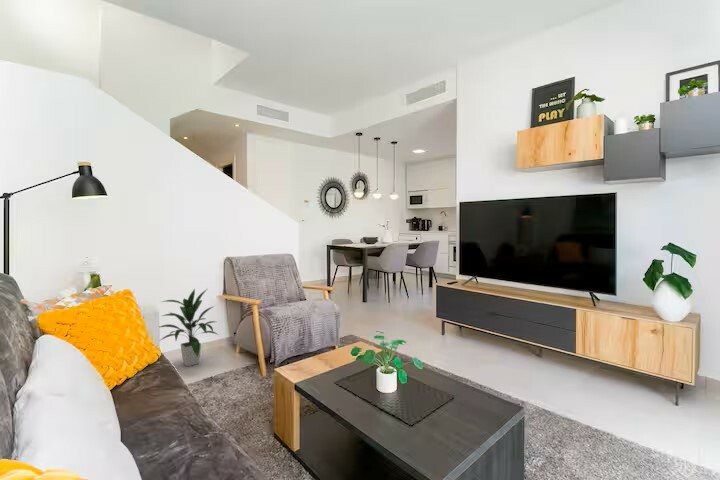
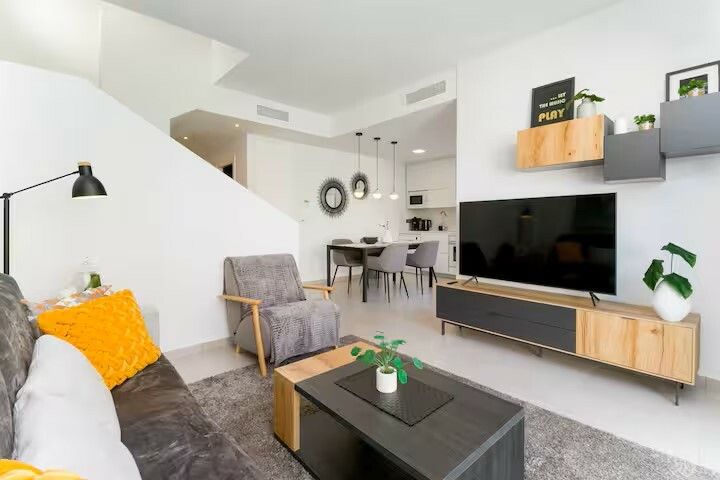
- indoor plant (189, 327)
